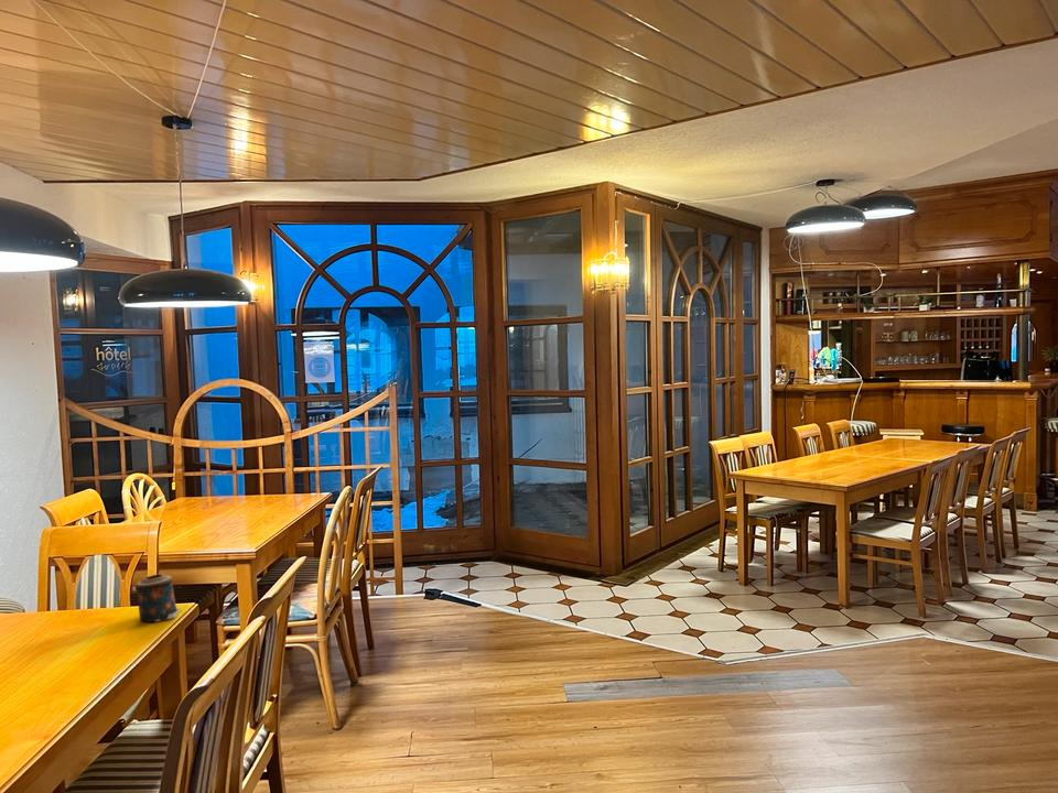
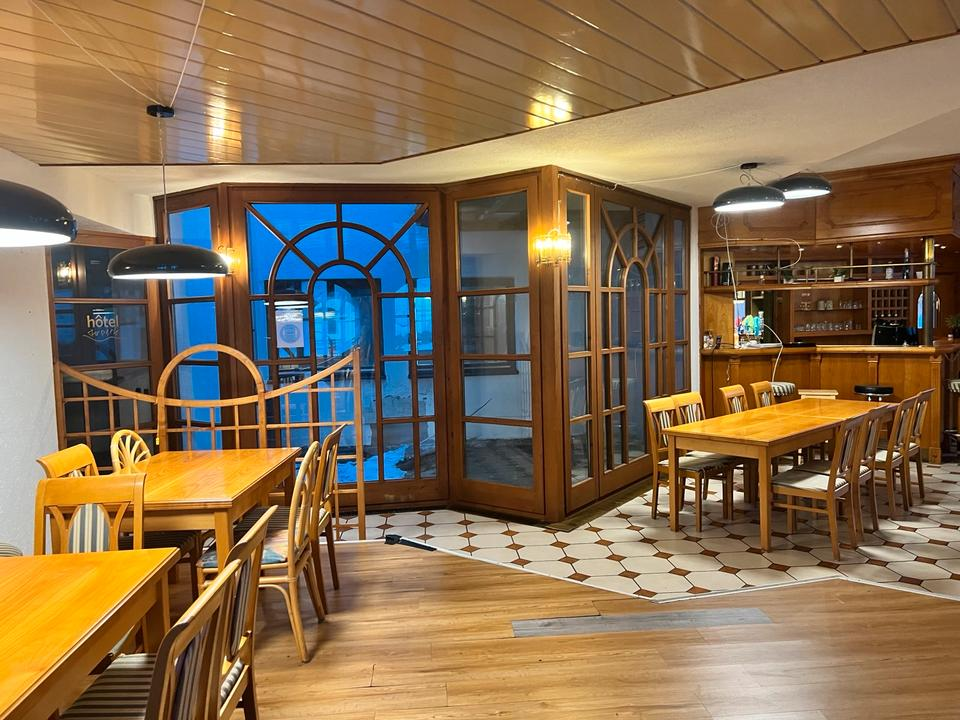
- candle (161, 595)
